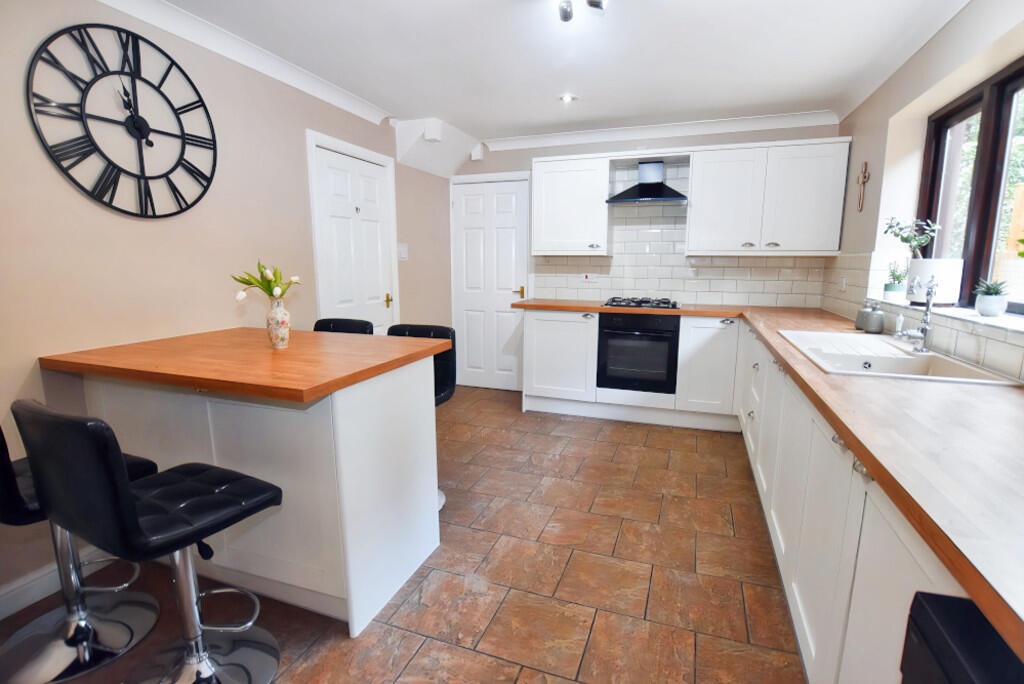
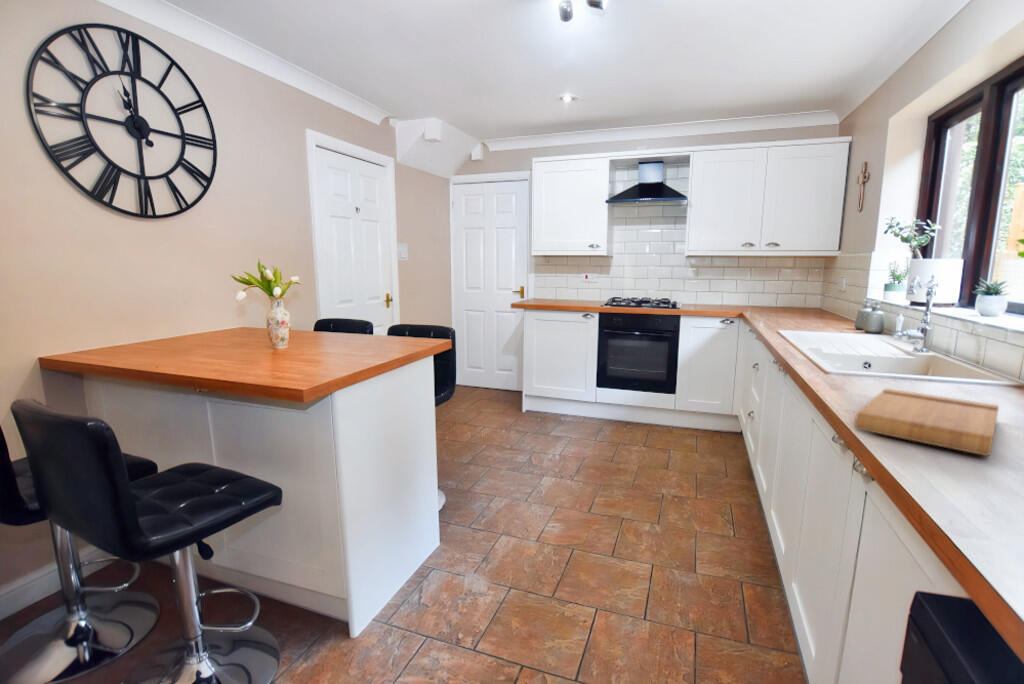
+ cutting board (928, 416)
